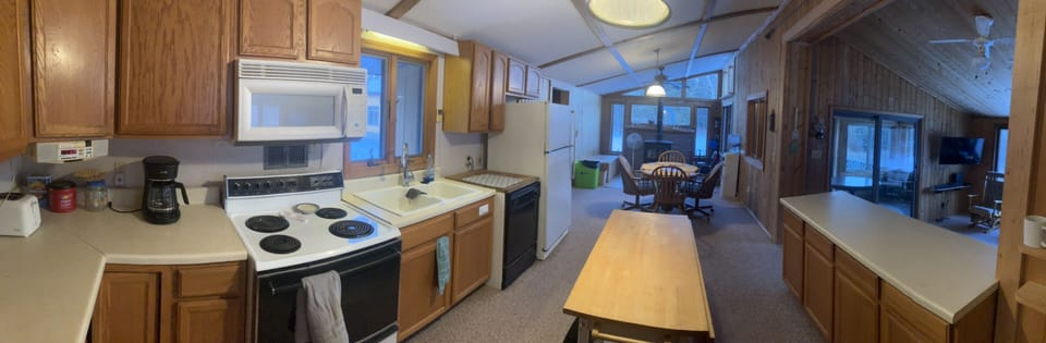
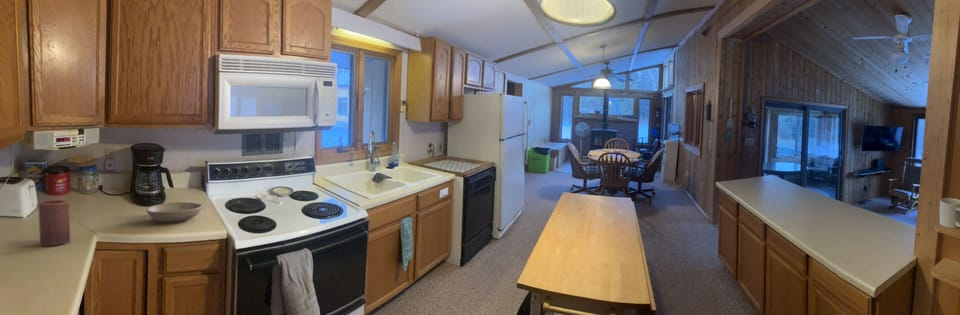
+ bowl (175, 213)
+ candle (54, 222)
